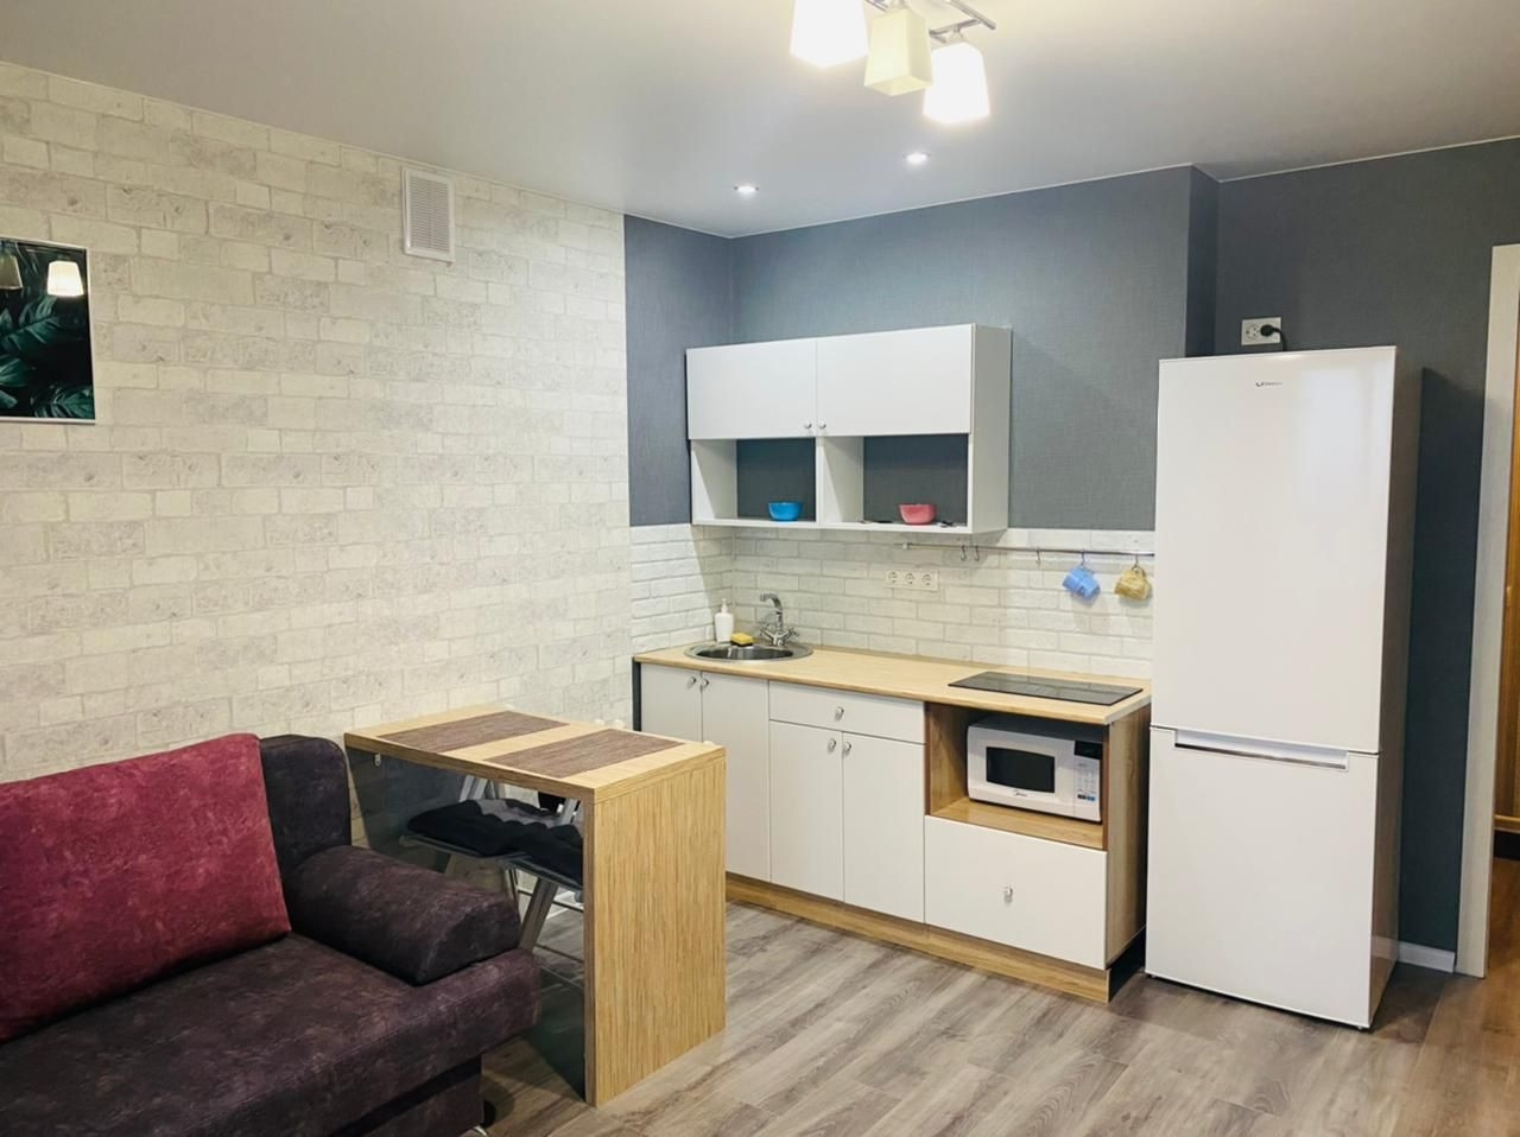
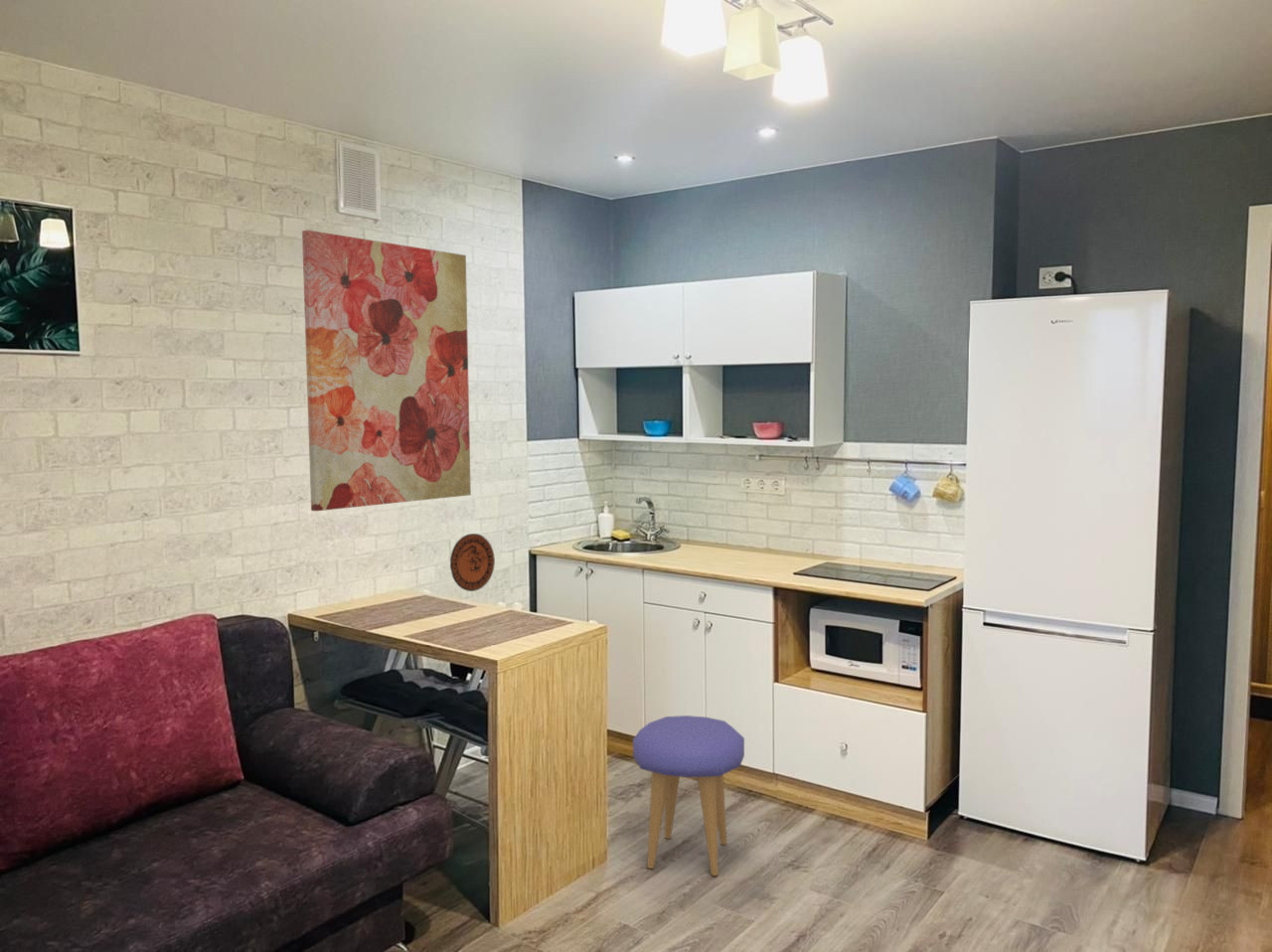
+ decorative plate (472, 561)
+ wall art (394, 374)
+ stool (700, 792)
